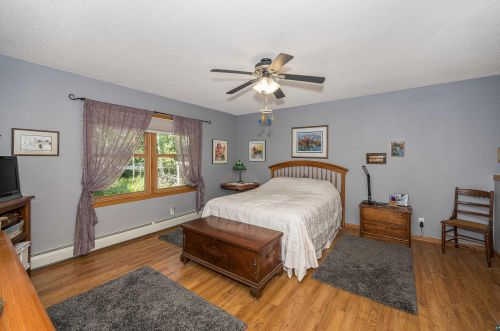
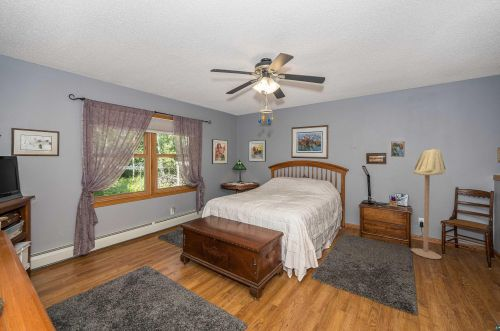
+ floor lamp (427, 202)
